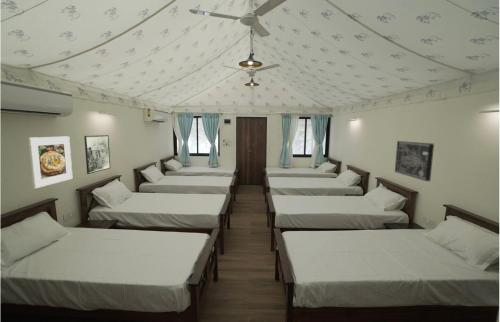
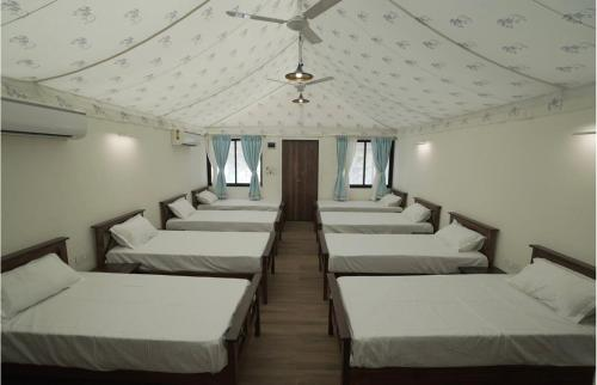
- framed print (98, 153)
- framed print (52, 160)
- wall art (412, 159)
